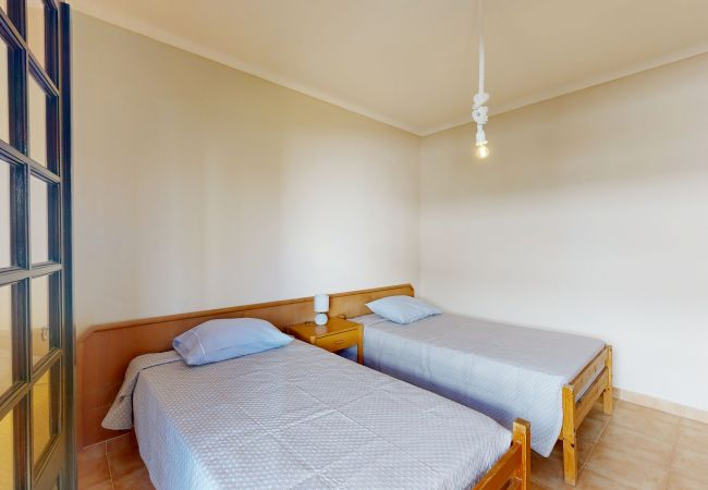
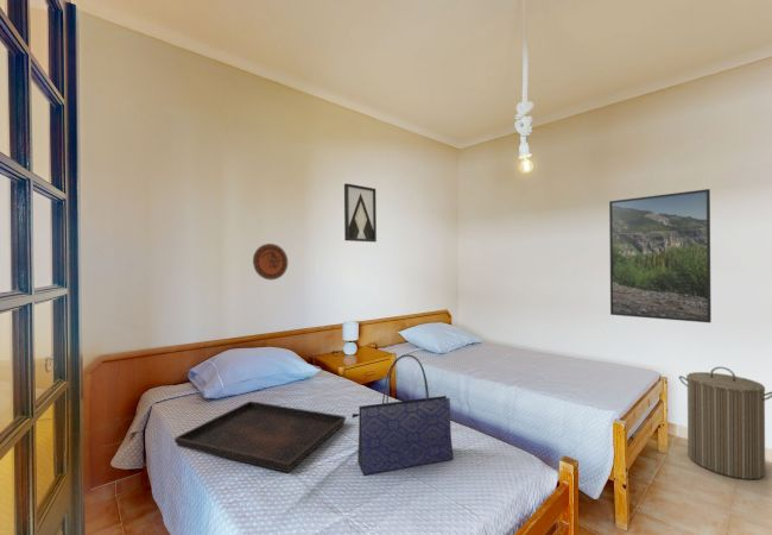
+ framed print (656, 257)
+ laundry hamper (723, 415)
+ serving tray (265, 430)
+ wall art (360, 213)
+ tote bag (401, 408)
+ decorative plate (270, 262)
